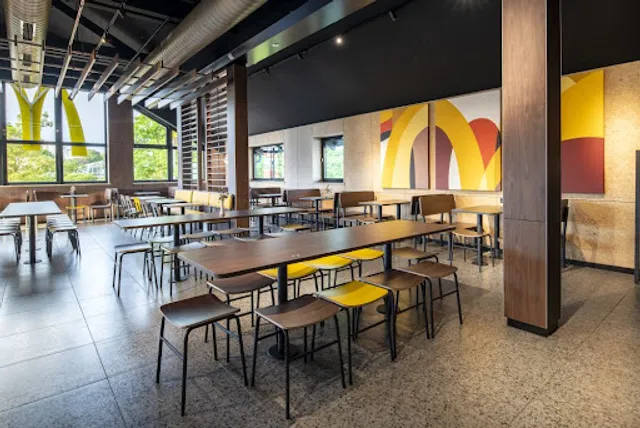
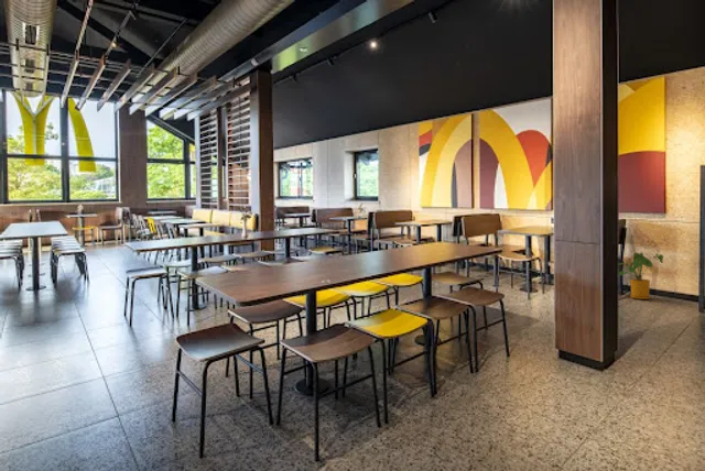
+ house plant (639, 275)
